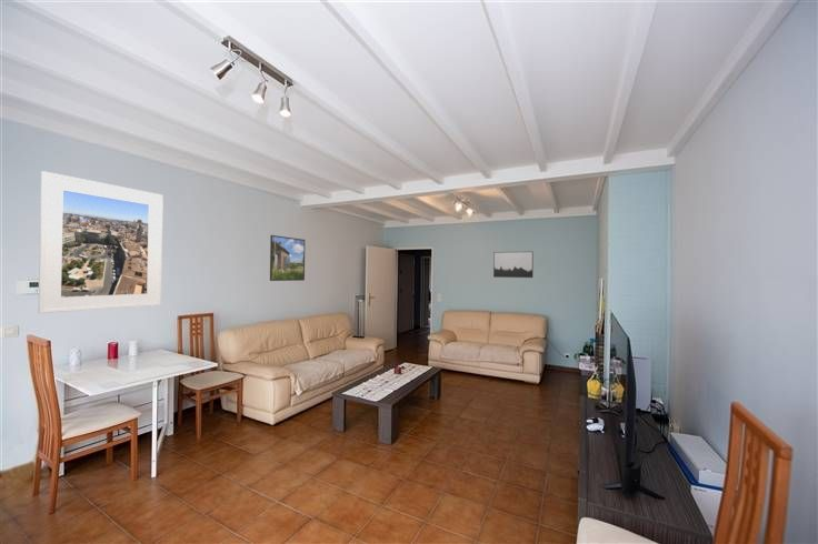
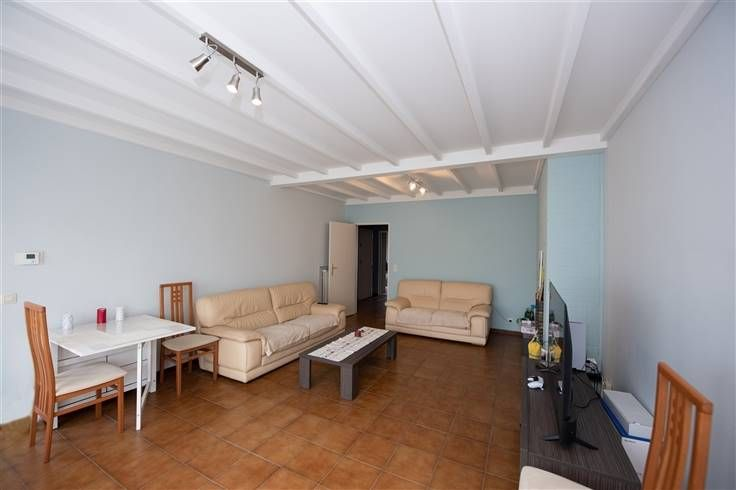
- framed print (108, 246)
- wall art (512, 264)
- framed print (288, 259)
